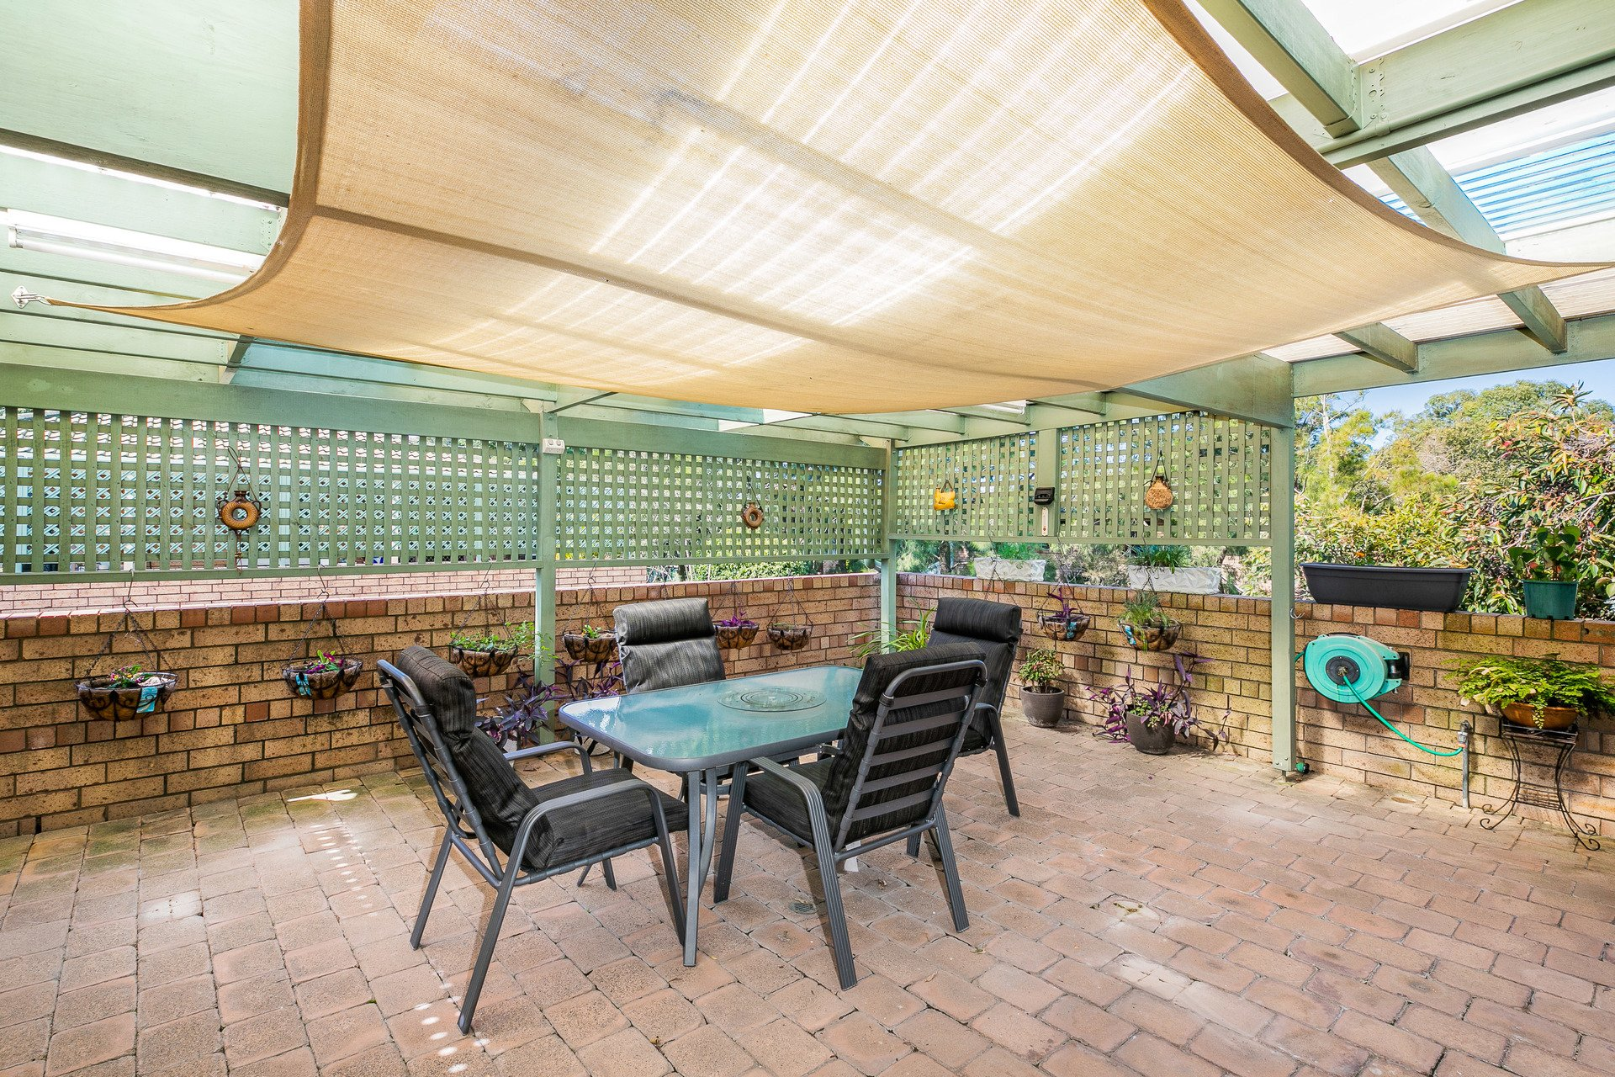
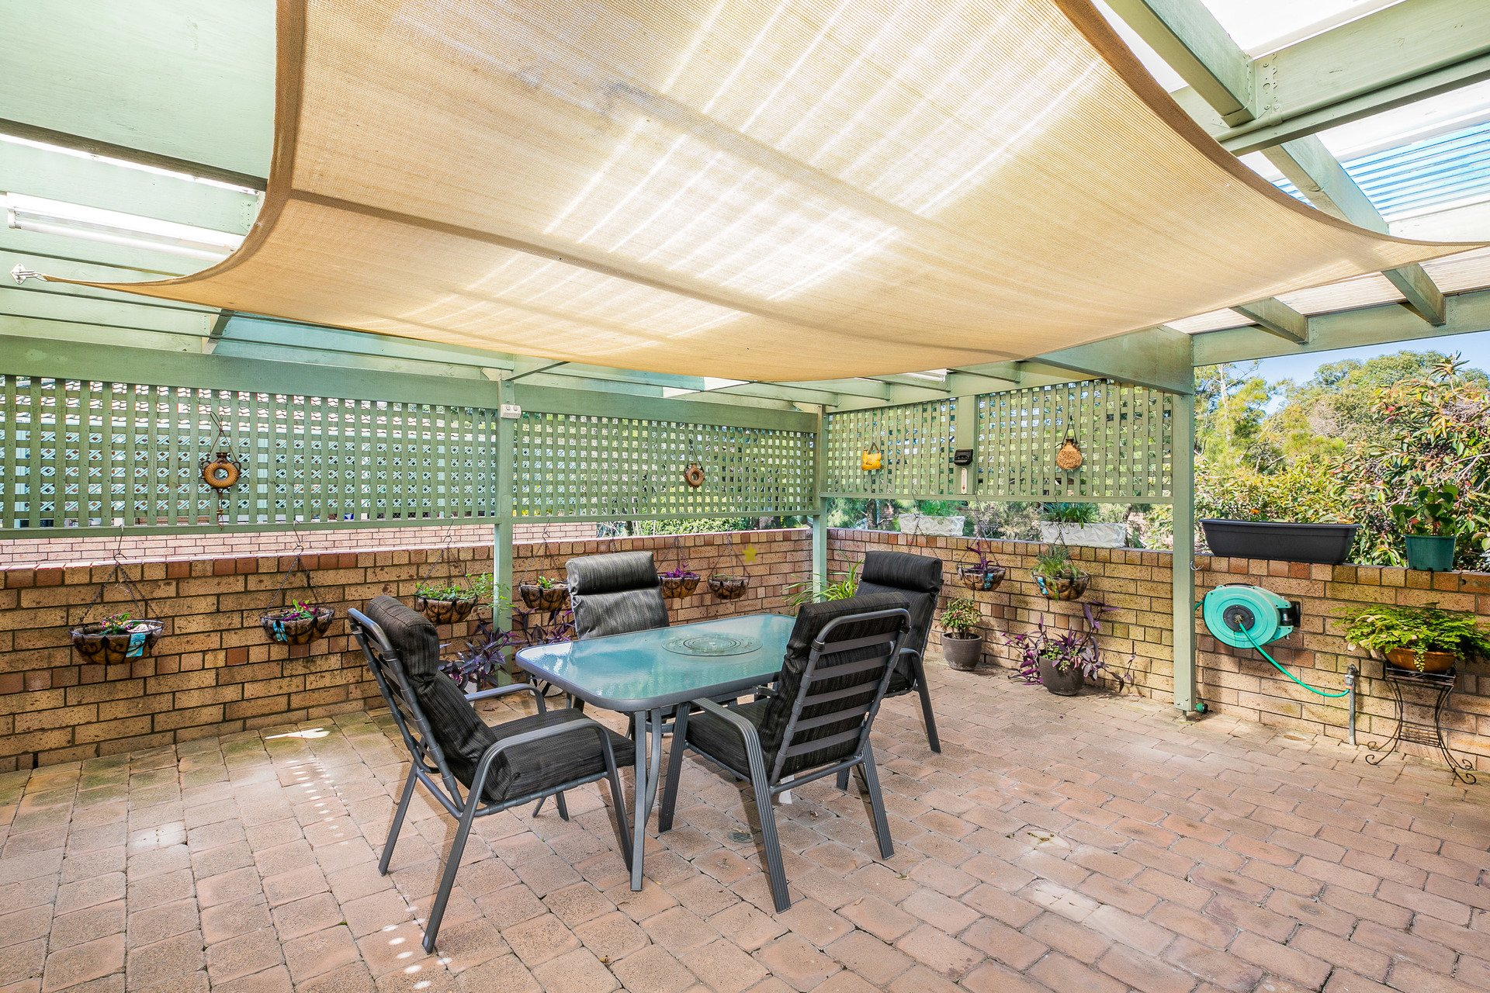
+ decorative star (749, 552)
